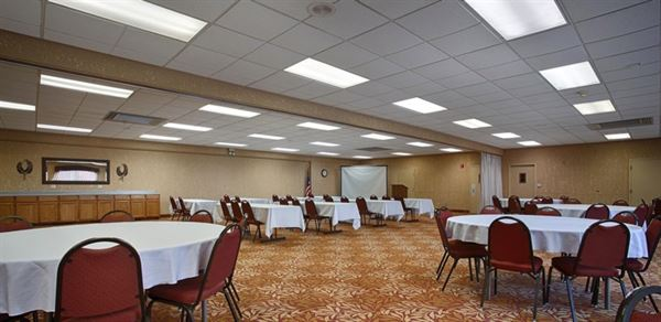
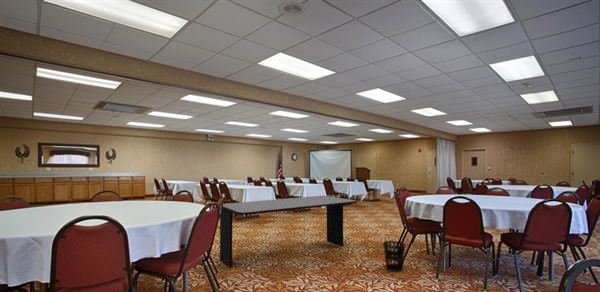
+ wastebasket (394, 256)
+ dining table (287, 210)
